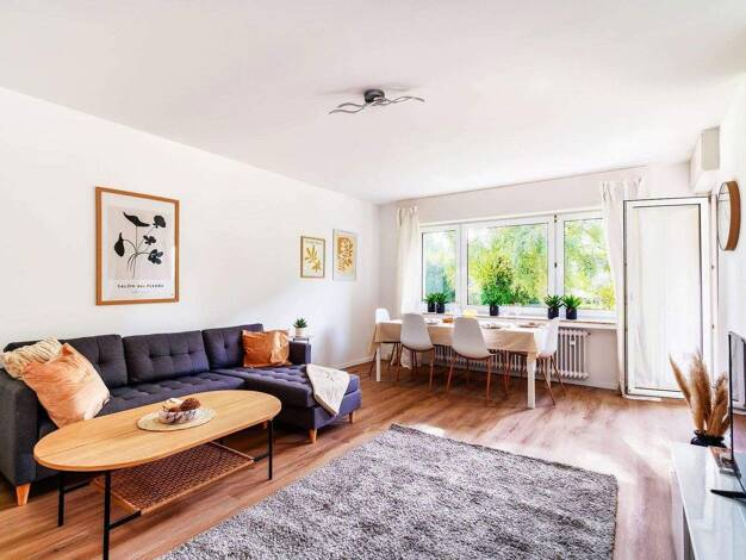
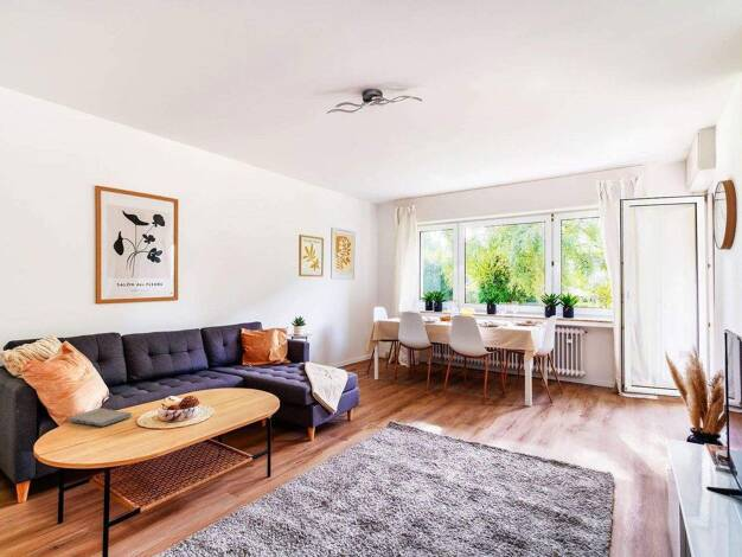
+ book (101, 416)
